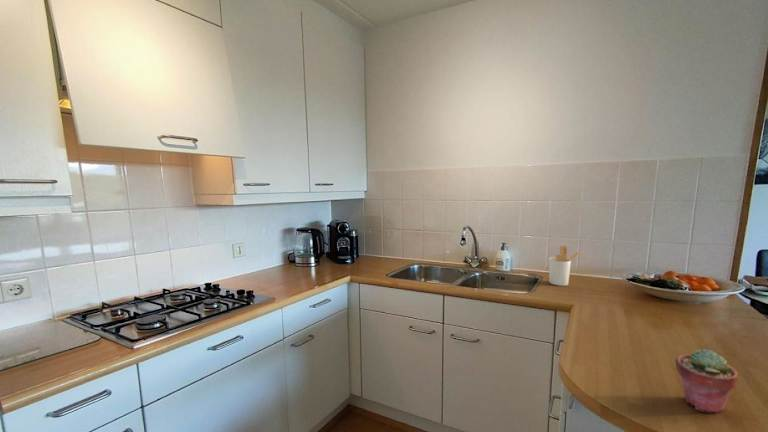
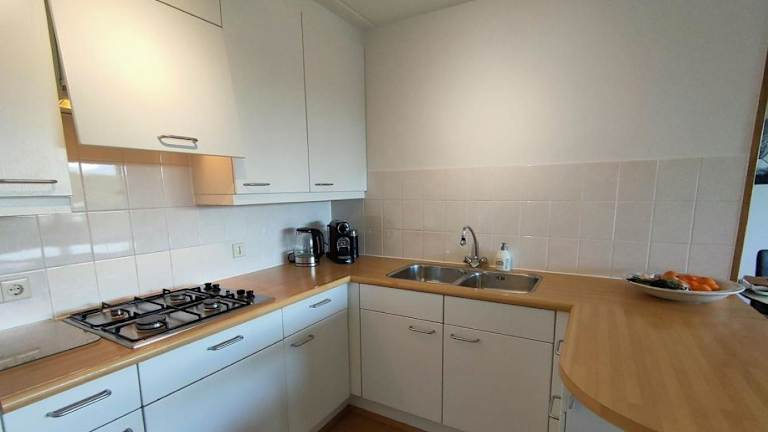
- utensil holder (565, 266)
- potted succulent (705, 376)
